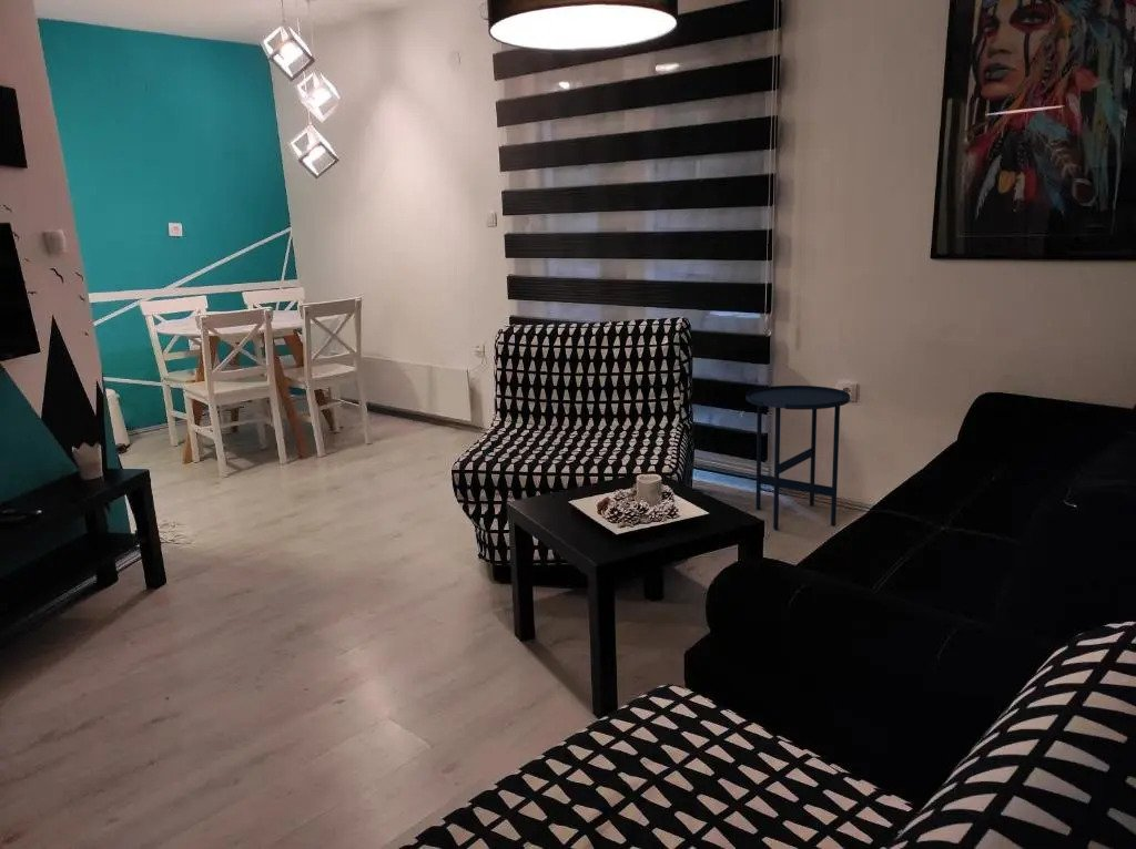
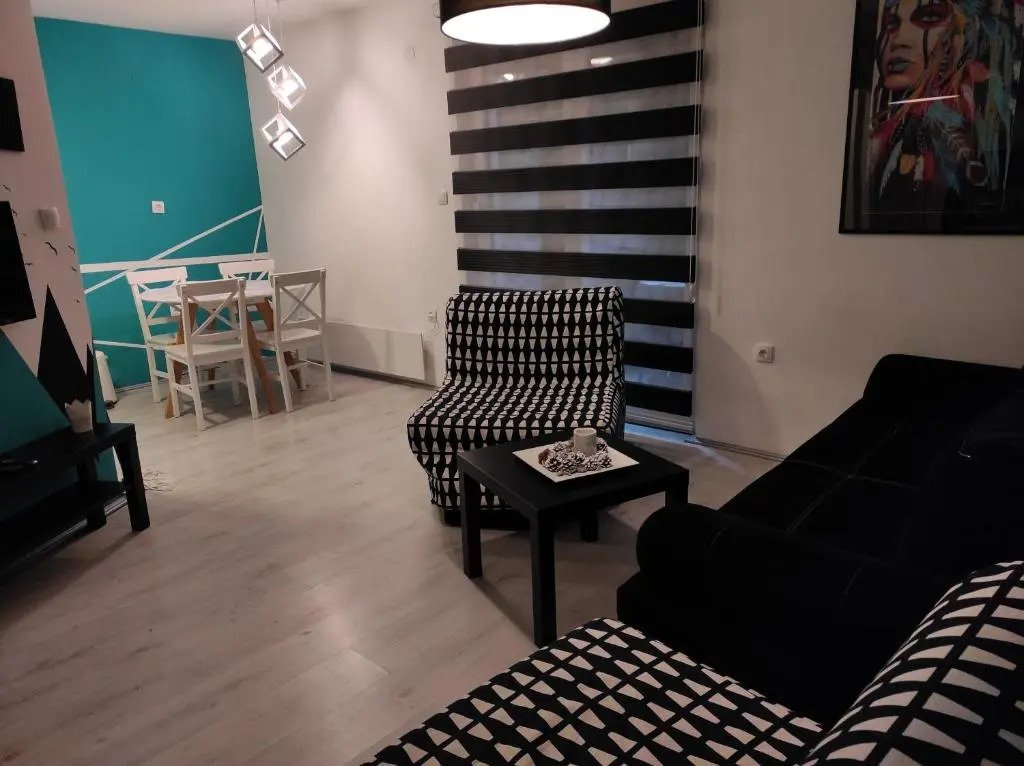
- side table (795, 457)
